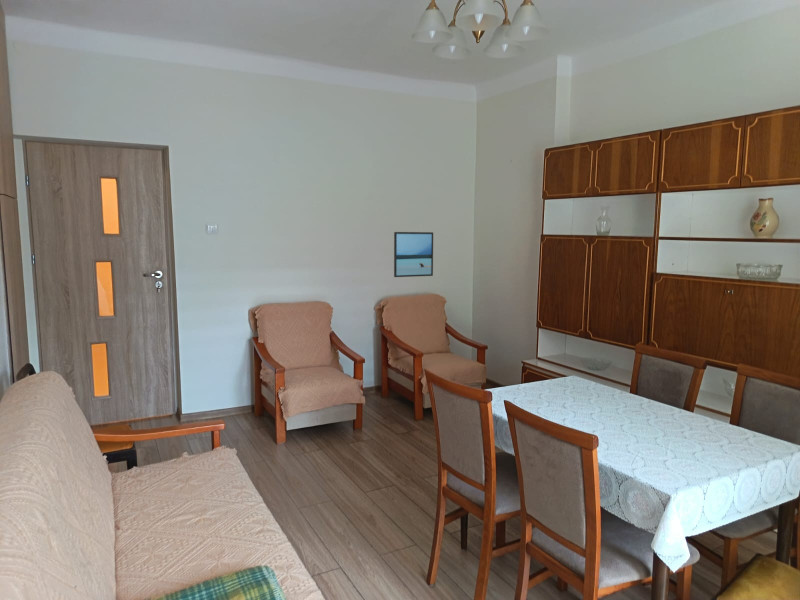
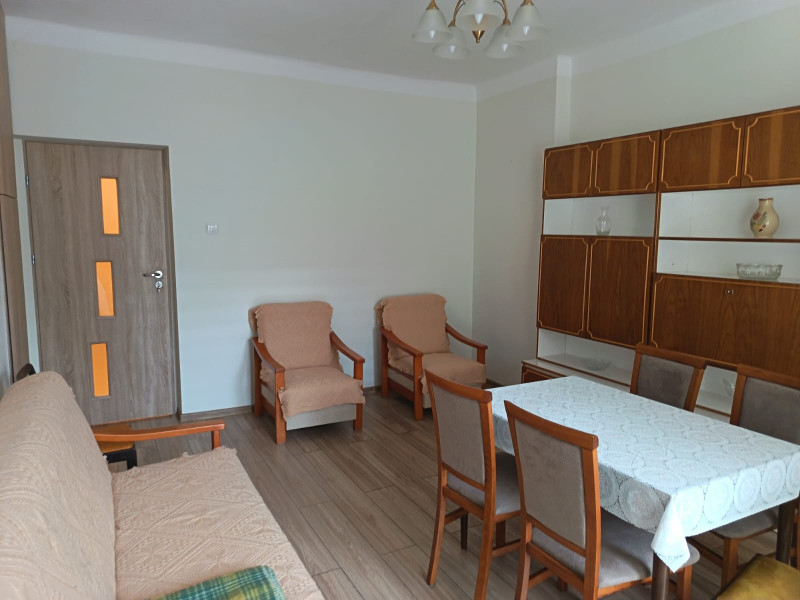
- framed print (413, 254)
